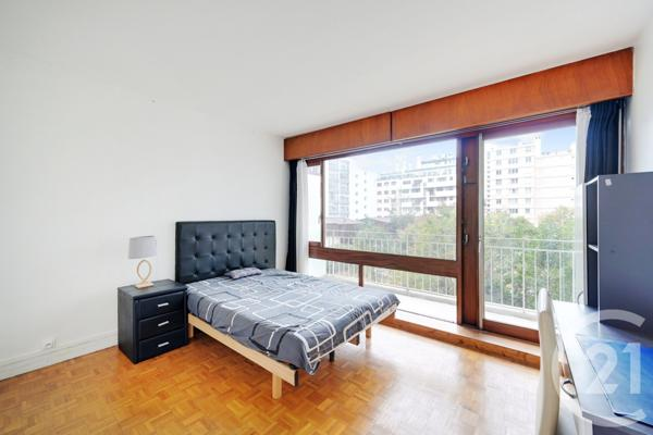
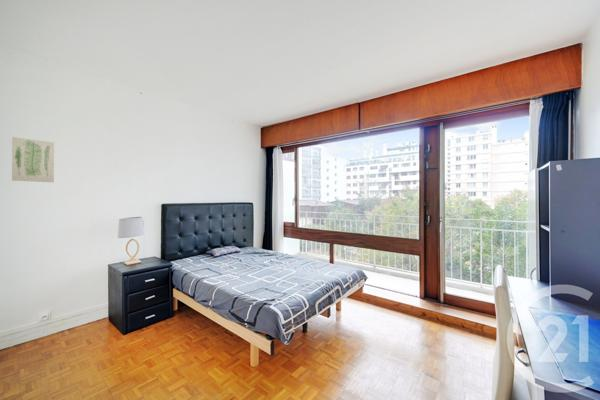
+ wall art (33, 160)
